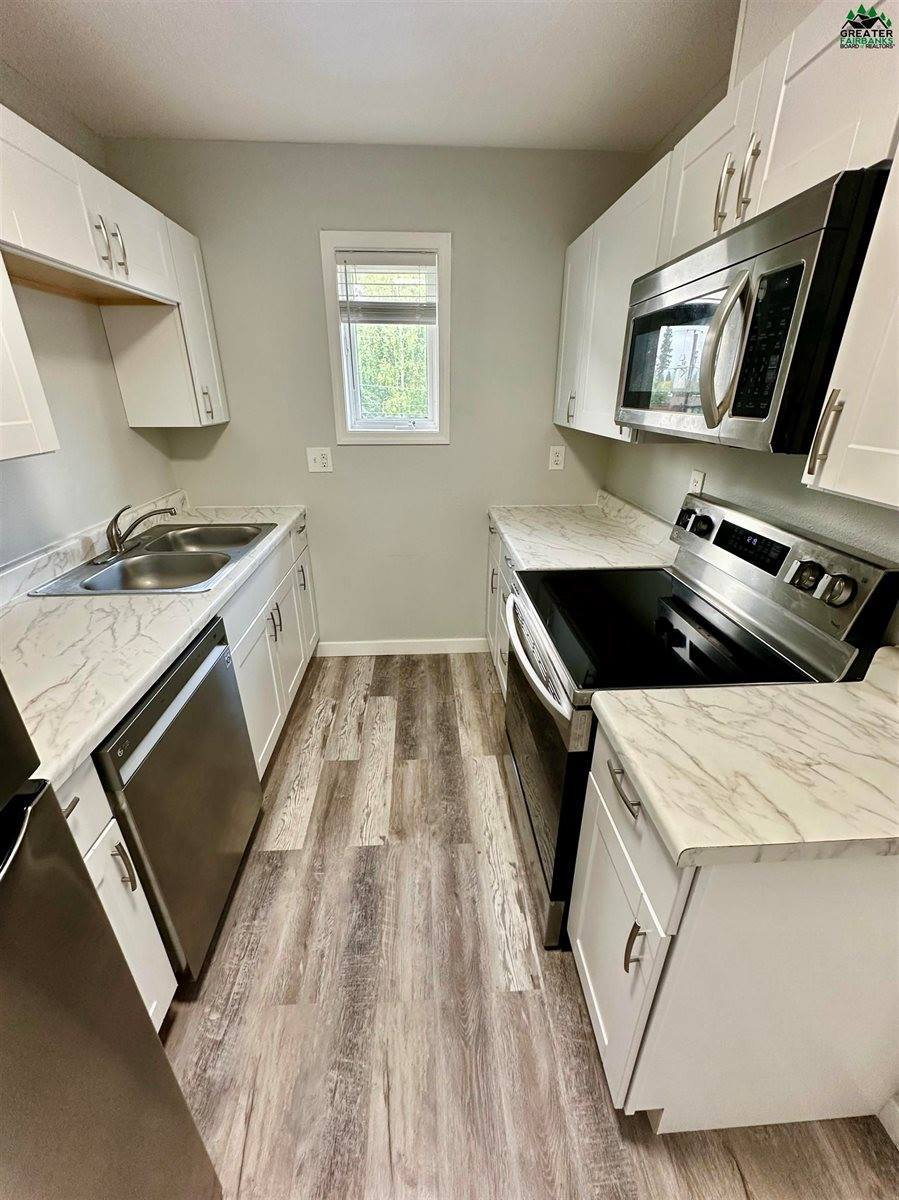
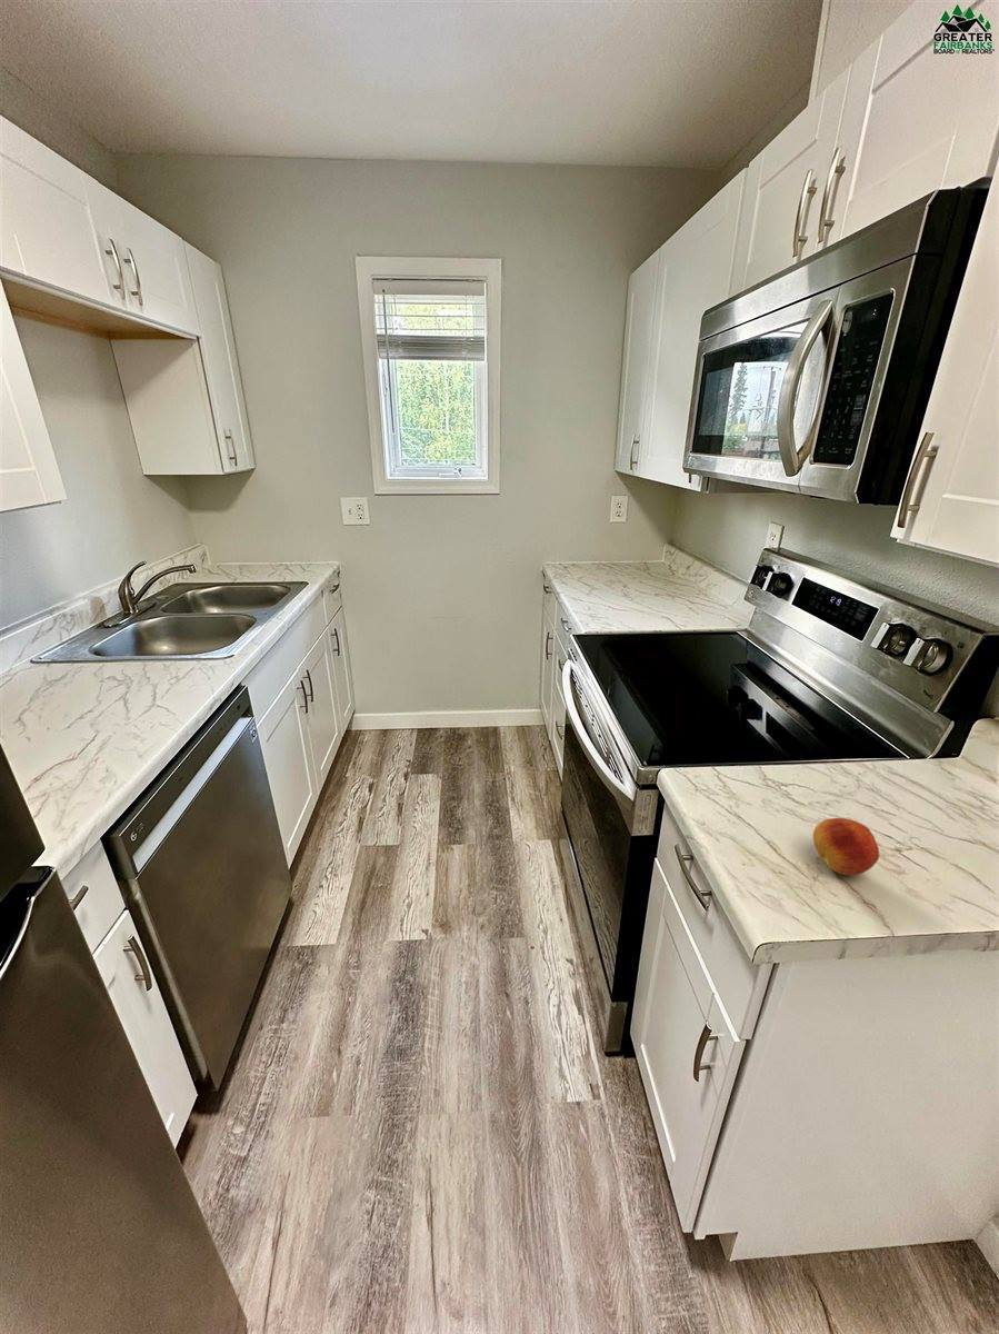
+ fruit (845, 846)
